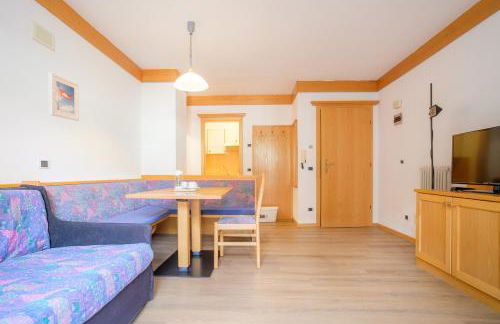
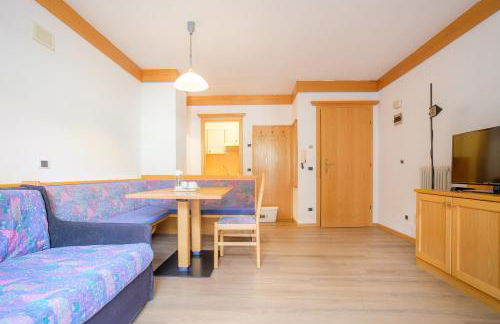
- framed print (65, 98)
